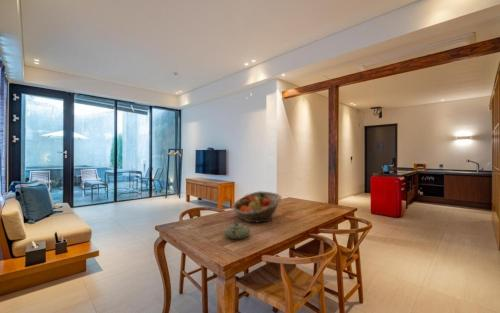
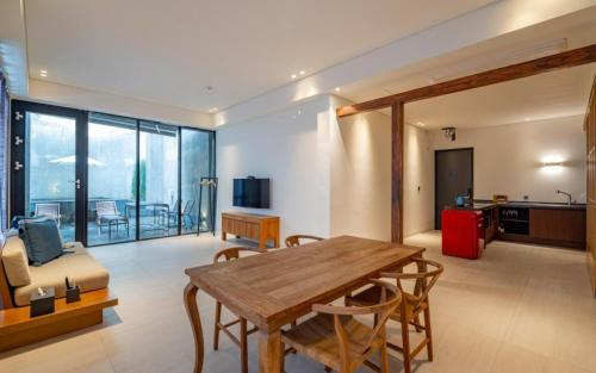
- teapot (236, 226)
- fruit basket (256, 205)
